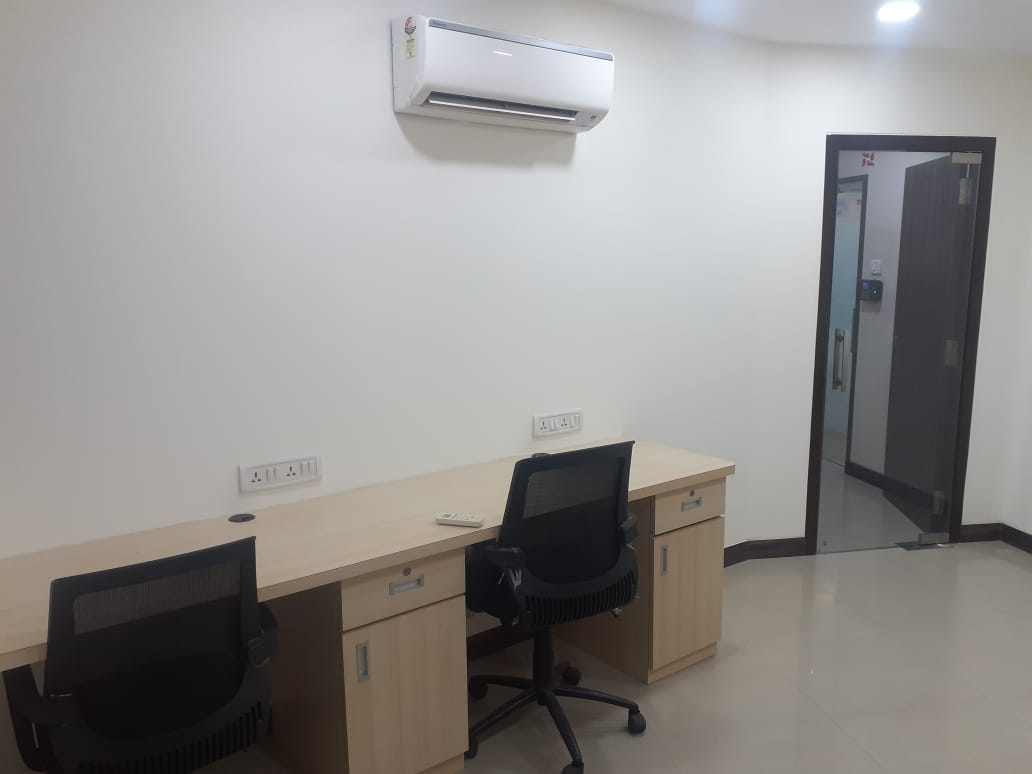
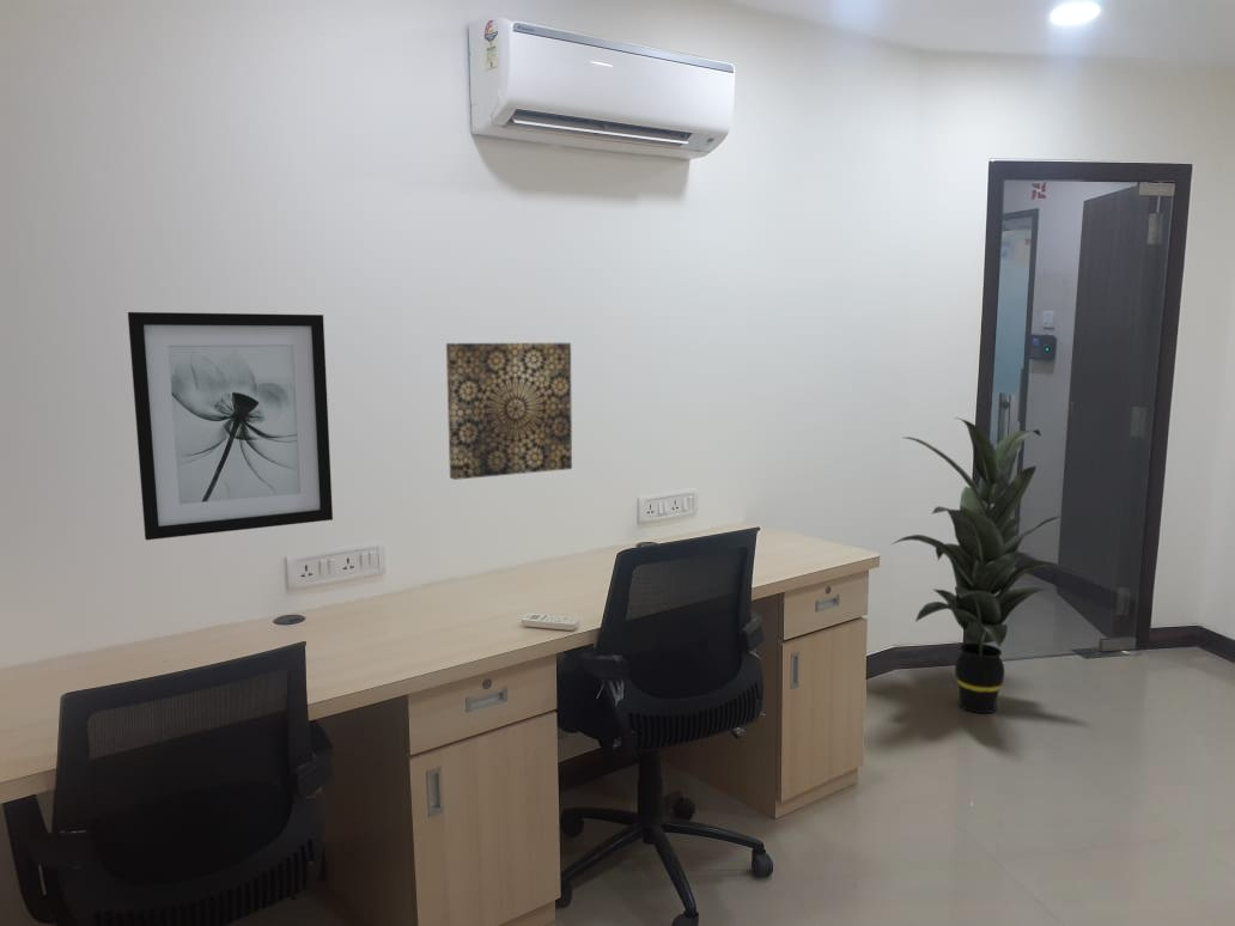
+ indoor plant (972, 563)
+ wall art (237, 422)
+ wall art (511, 408)
